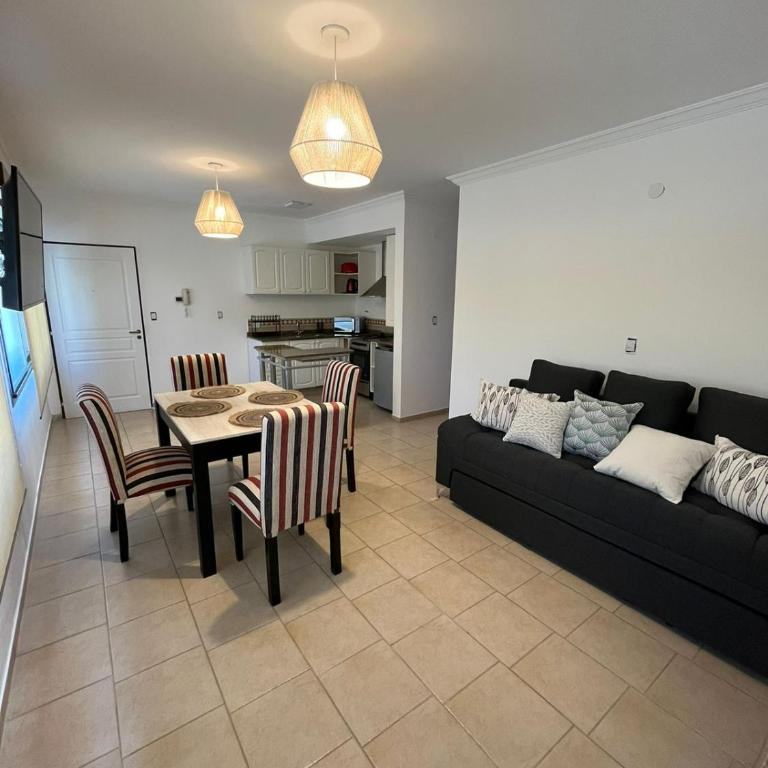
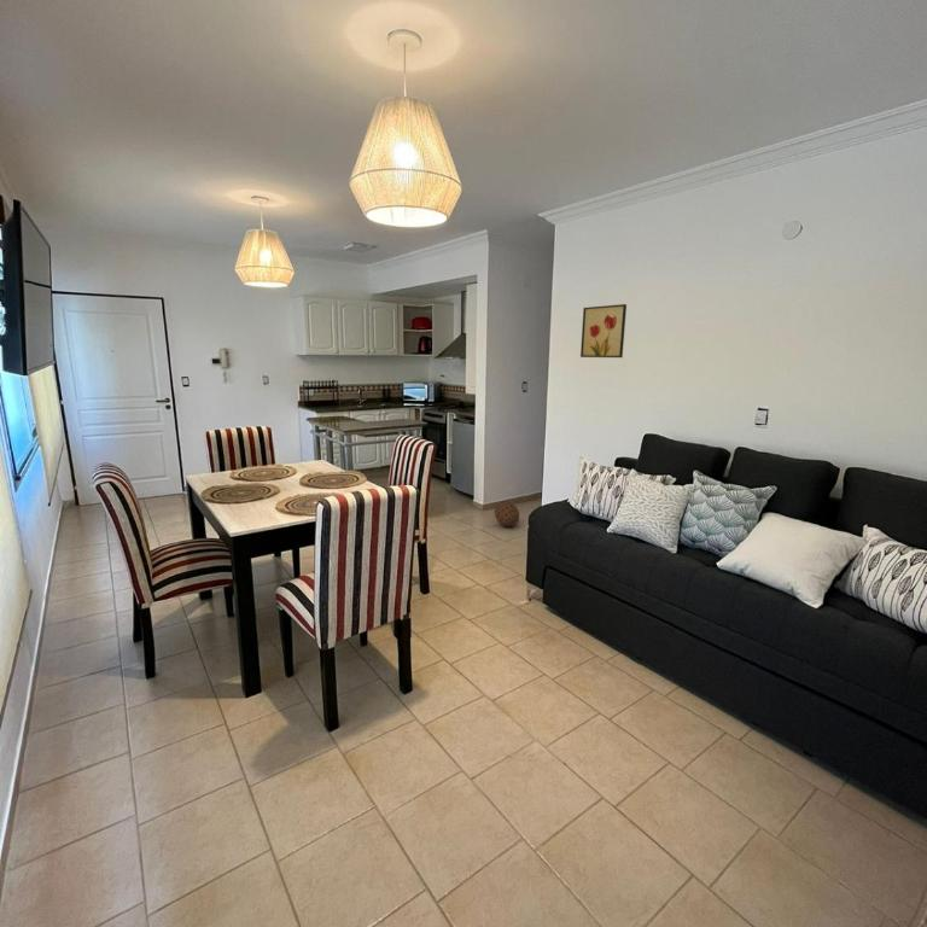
+ decorative ball (507, 513)
+ wall art (602, 332)
